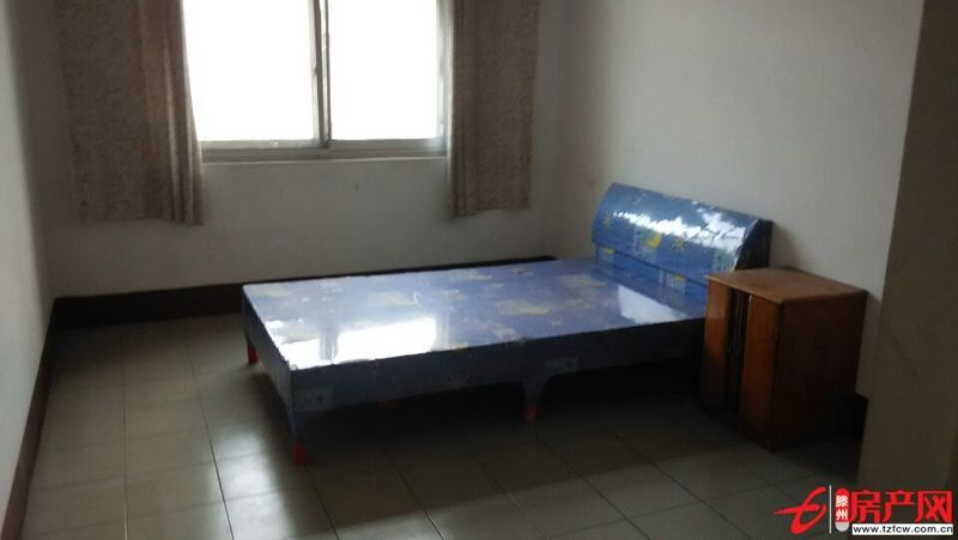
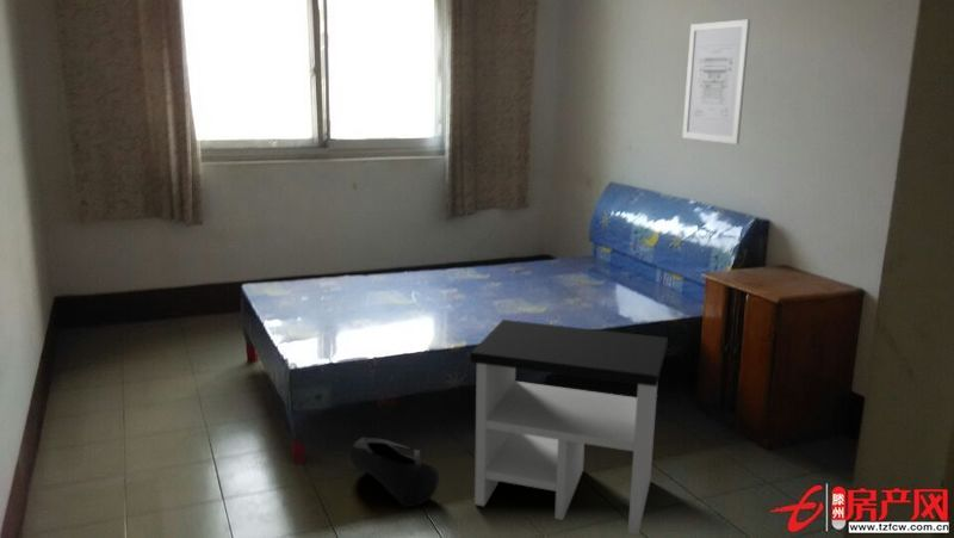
+ bag (394, 465)
+ side table (569, 420)
+ wall art (713, 82)
